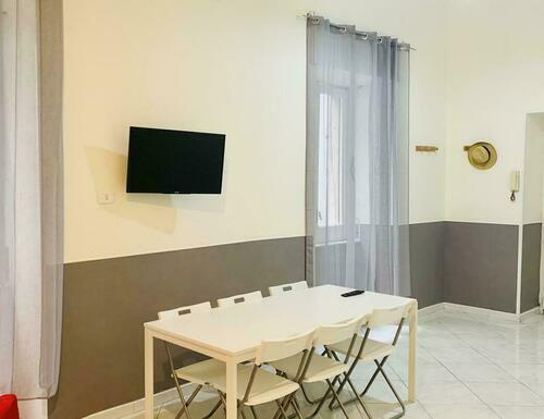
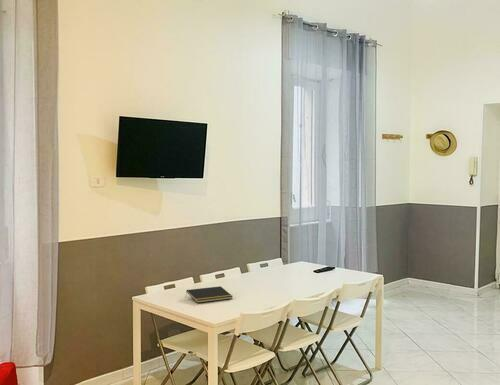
+ notepad (209, 294)
